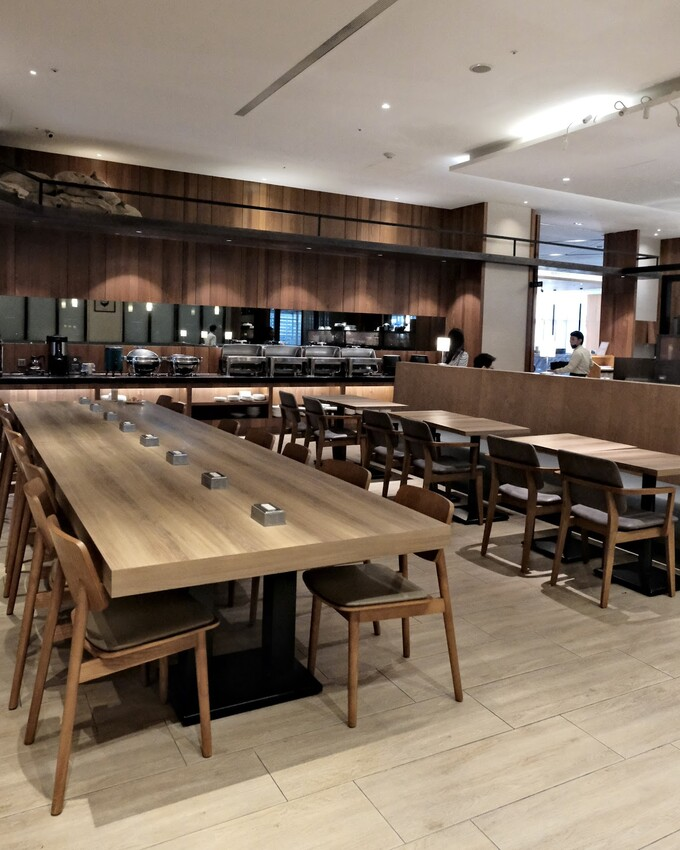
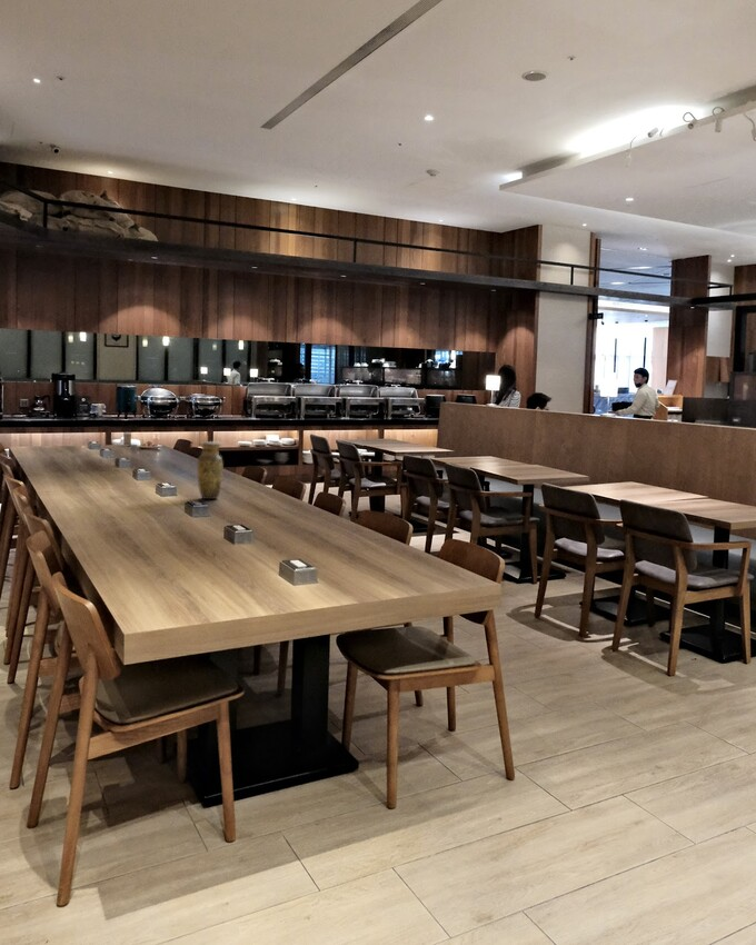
+ vase (209, 470)
